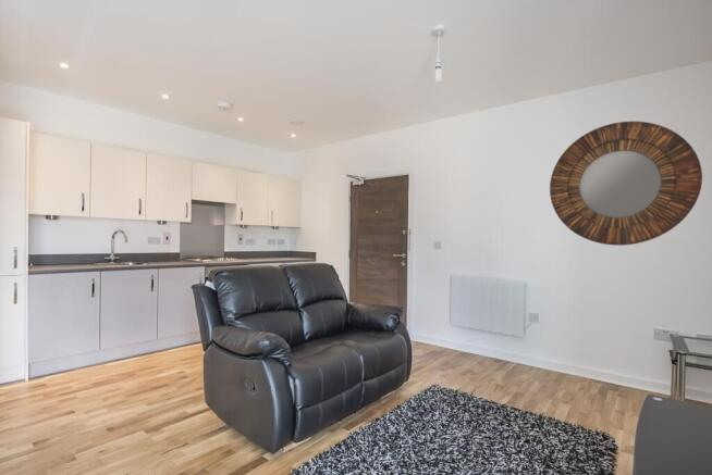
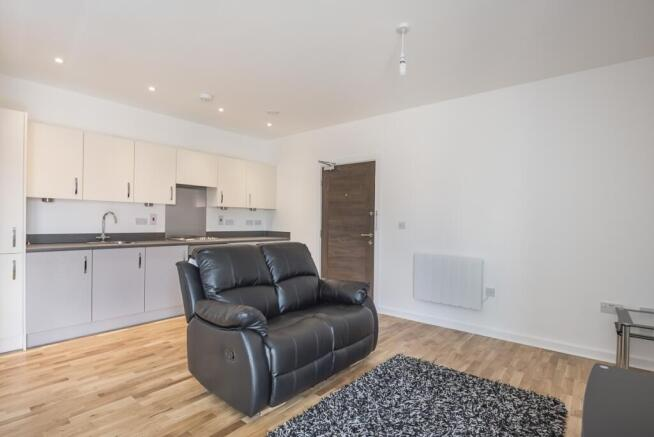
- home mirror (617, 184)
